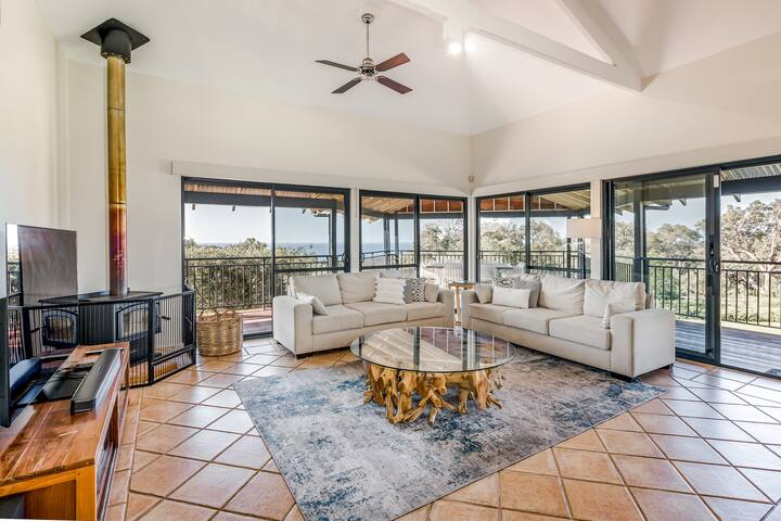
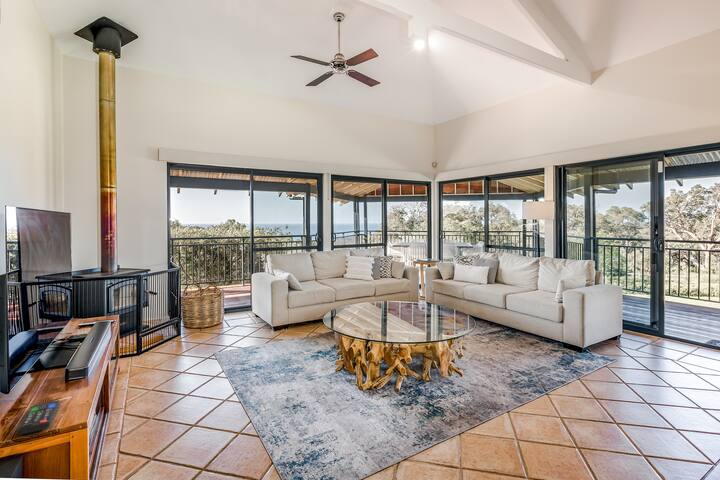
+ remote control (40, 415)
